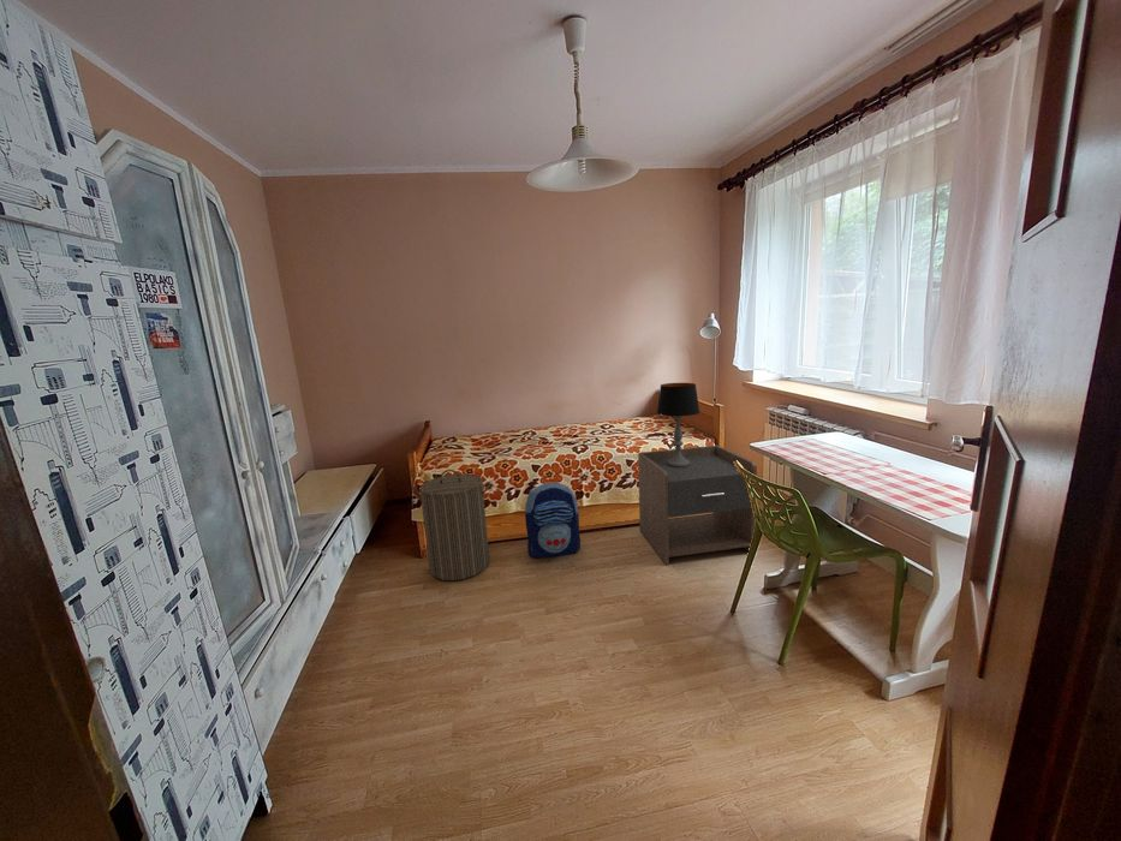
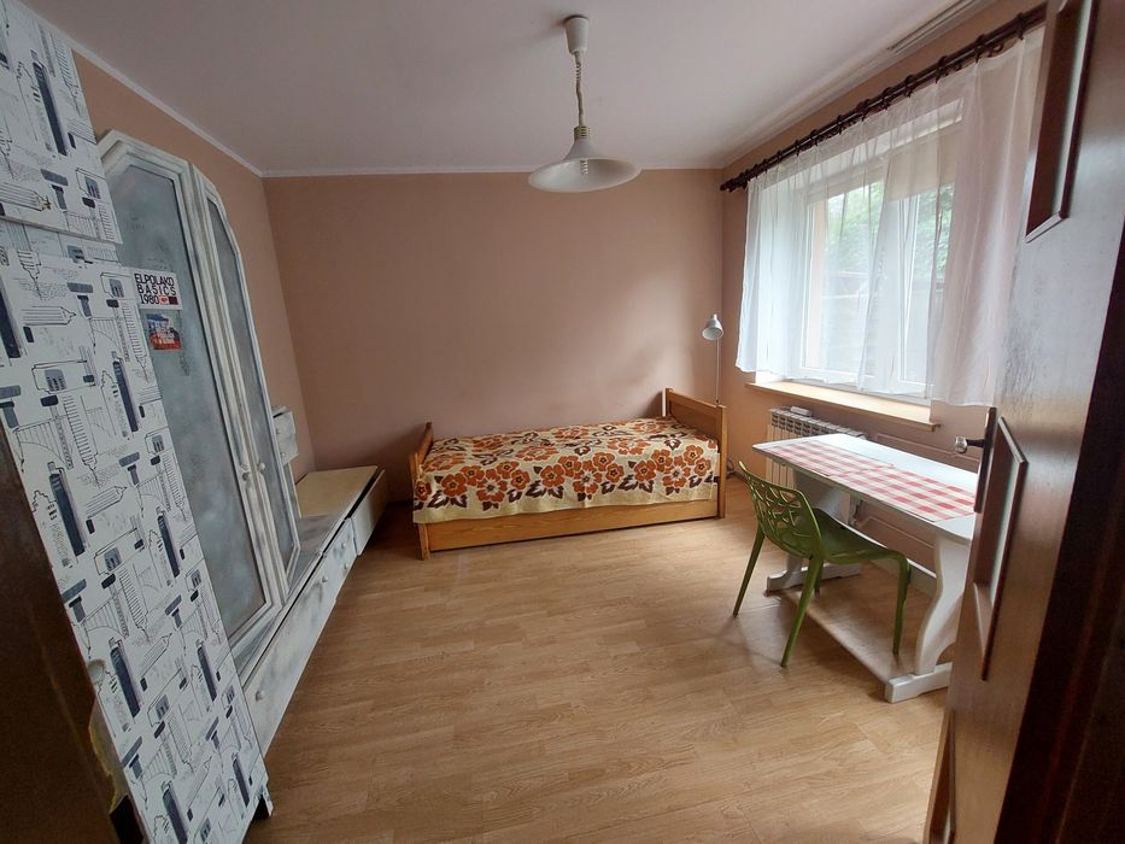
- backpack (551, 517)
- laundry hamper (454, 518)
- nightstand (693, 501)
- table lamp (678, 424)
